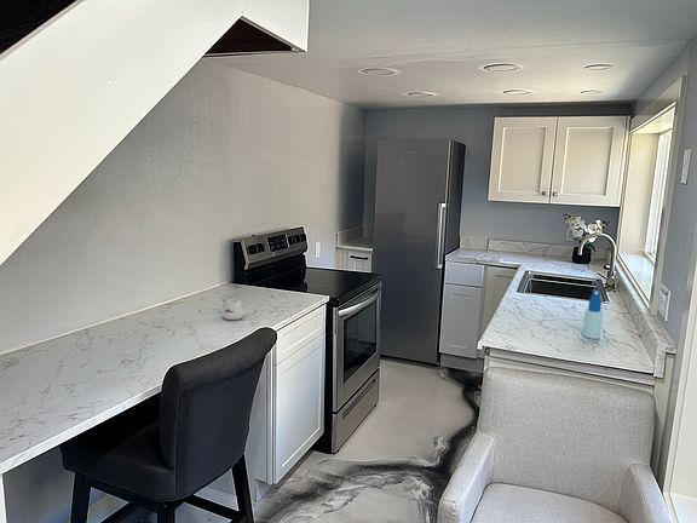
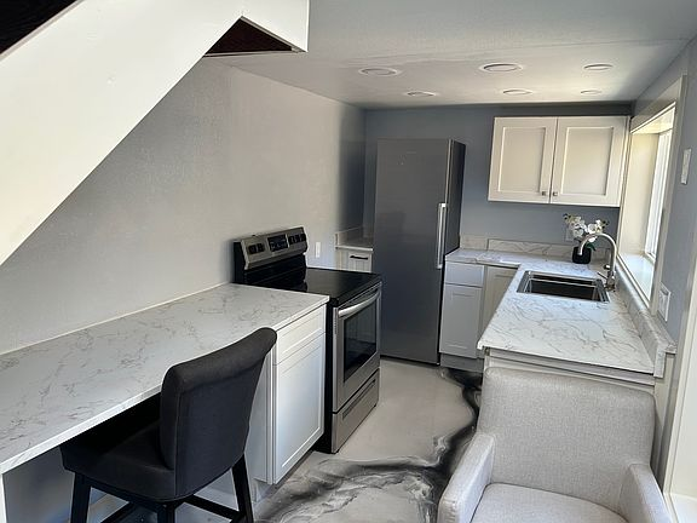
- spray bottle (593, 312)
- mug (236, 309)
